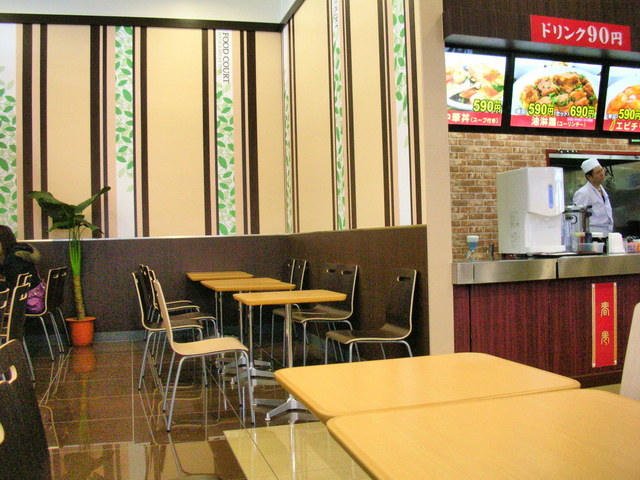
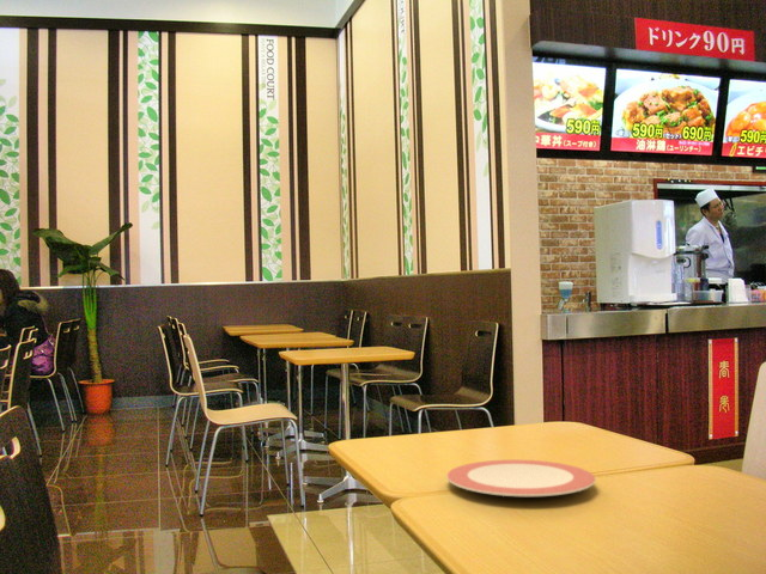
+ plate (519, 480)
